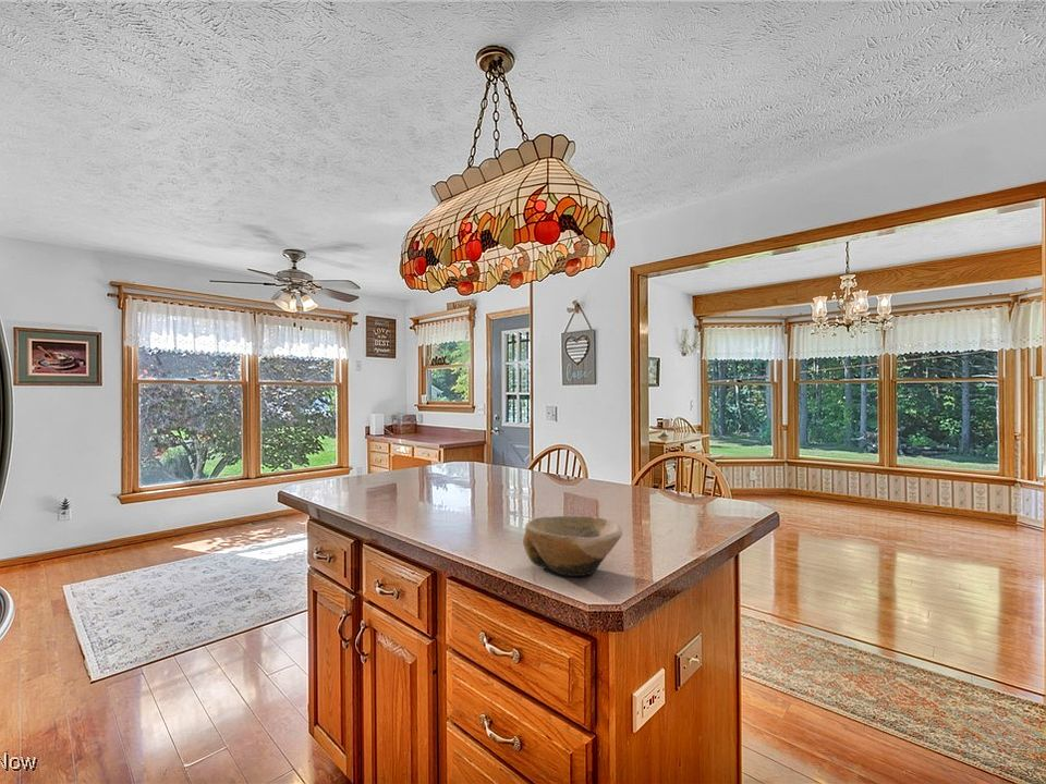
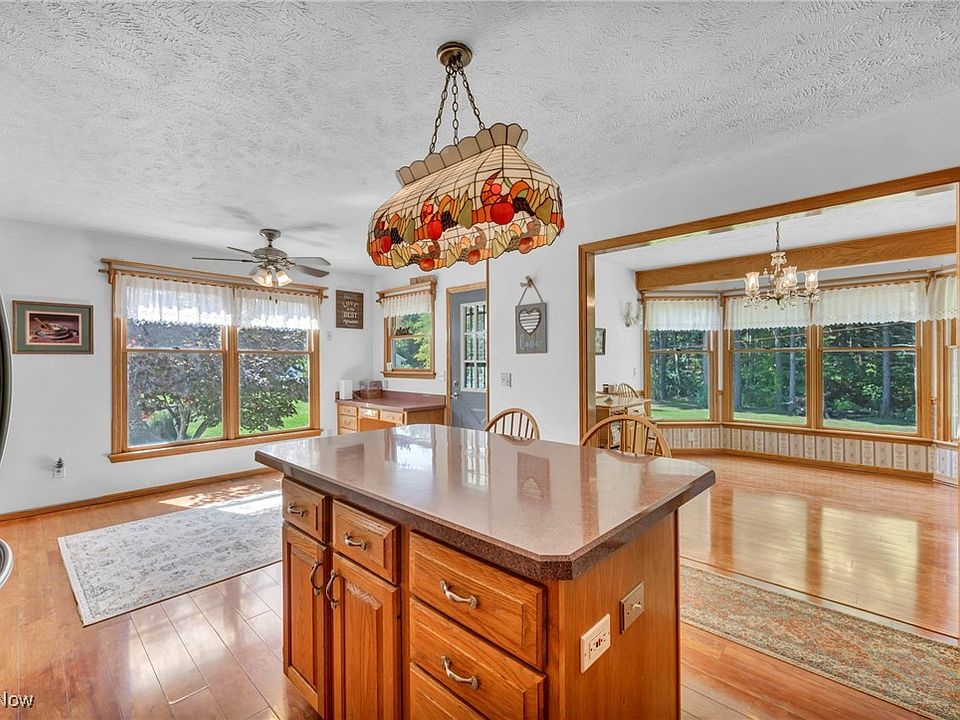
- bowl (570, 546)
